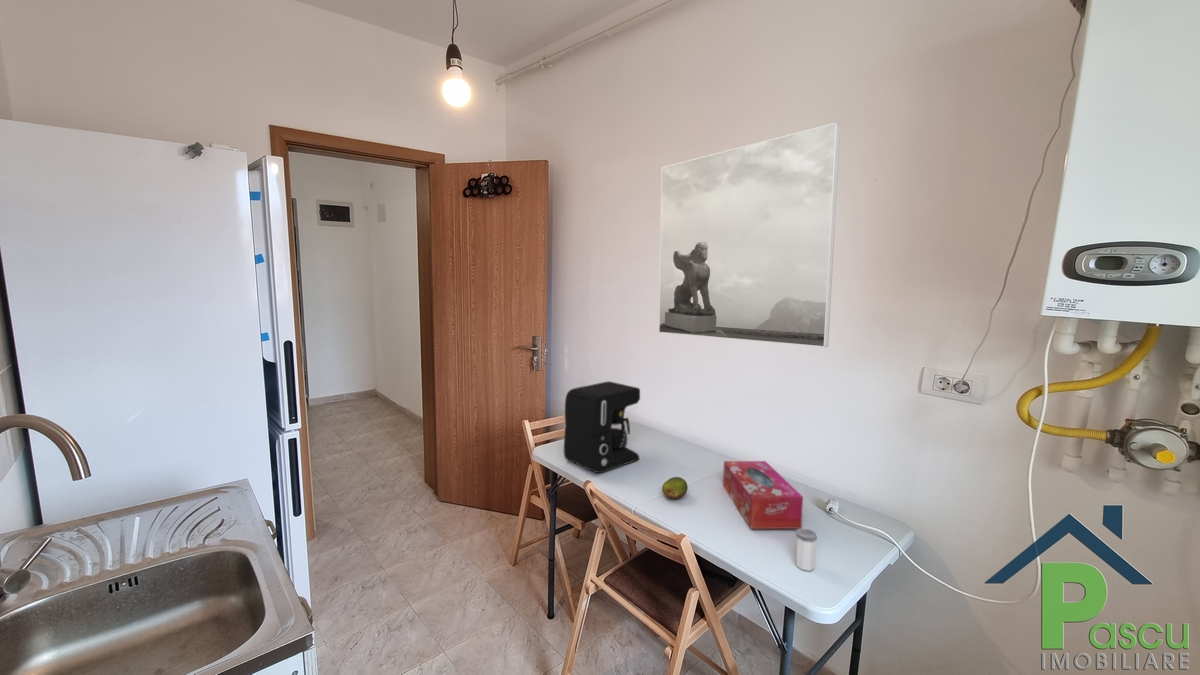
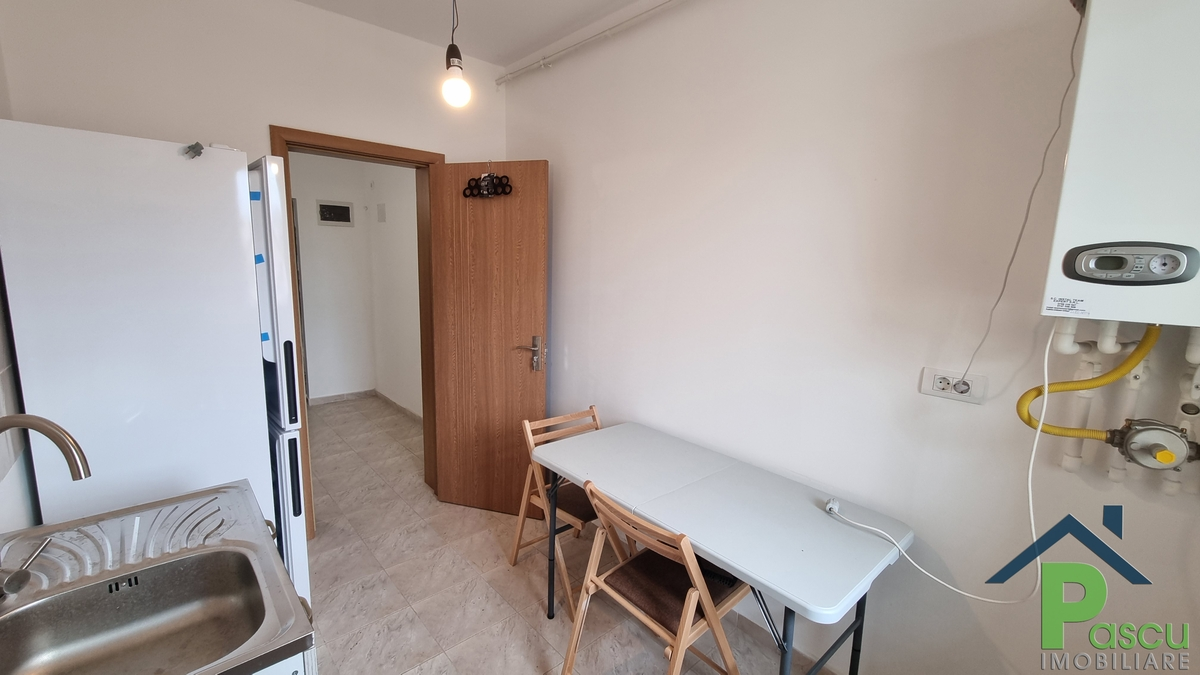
- coffee maker (605, 424)
- salt shaker (805, 549)
- fruit (675, 487)
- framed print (734, 245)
- tissue box (759, 491)
